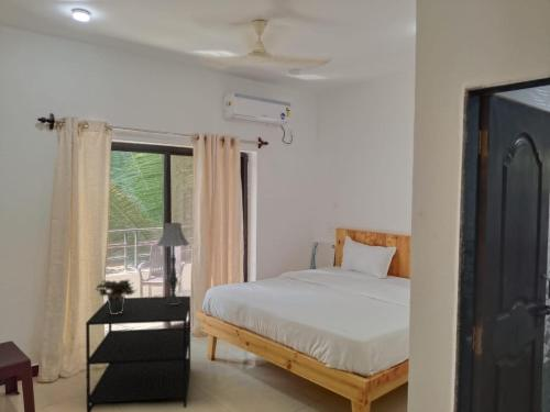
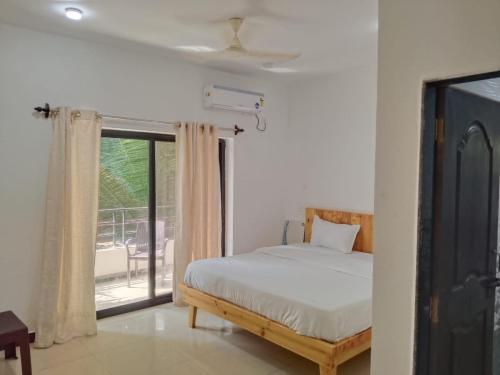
- potted plant (117, 294)
- table lamp (173, 263)
- side table (144, 348)
